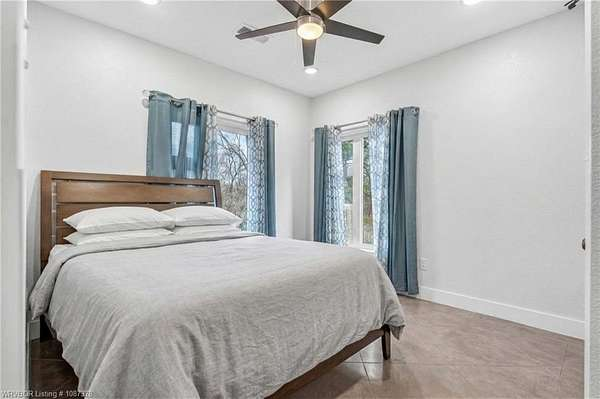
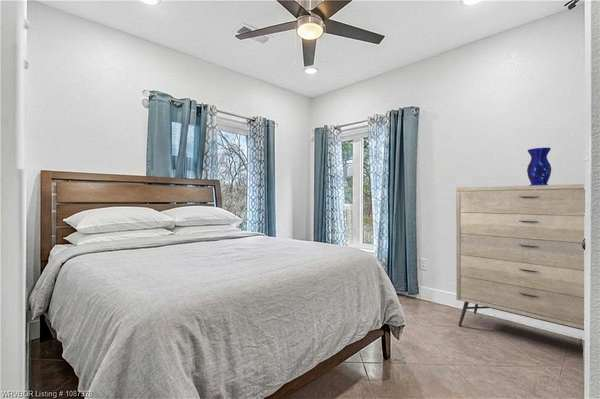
+ dresser (533, 261)
+ vase (538, 167)
